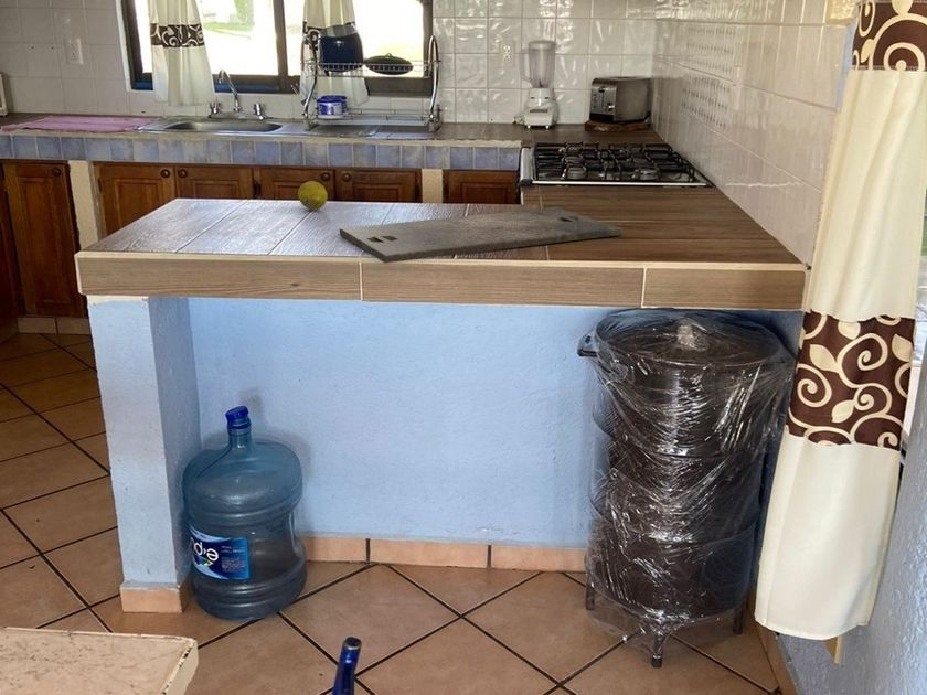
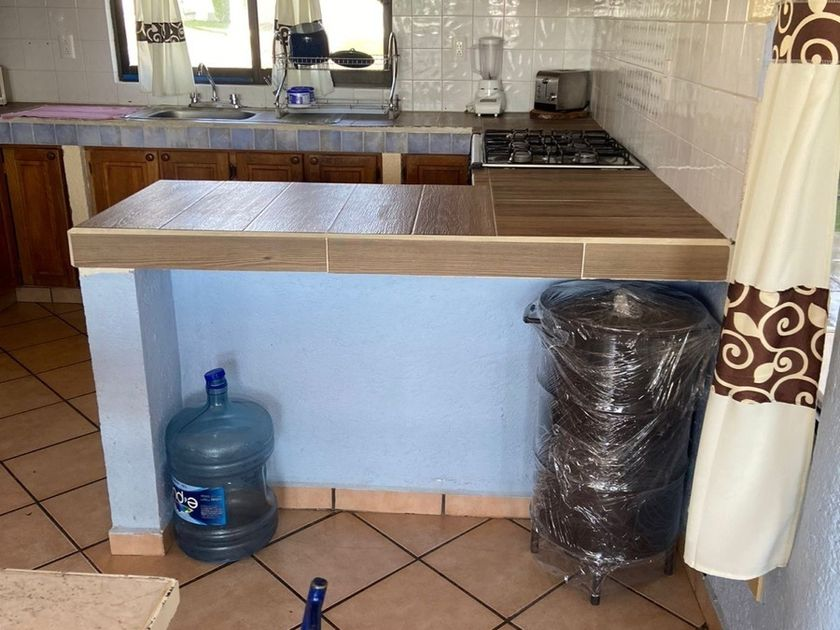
- cutting board (480, 231)
- fruit (312, 195)
